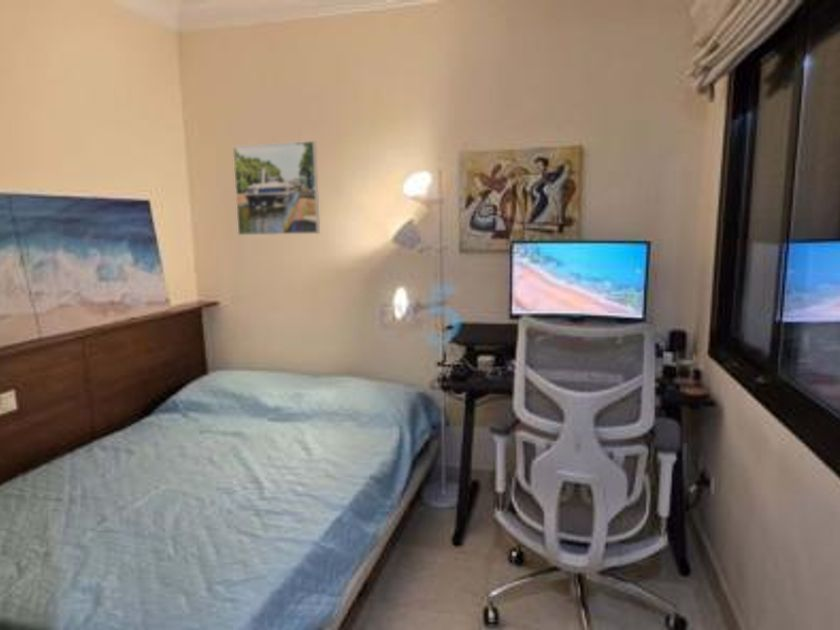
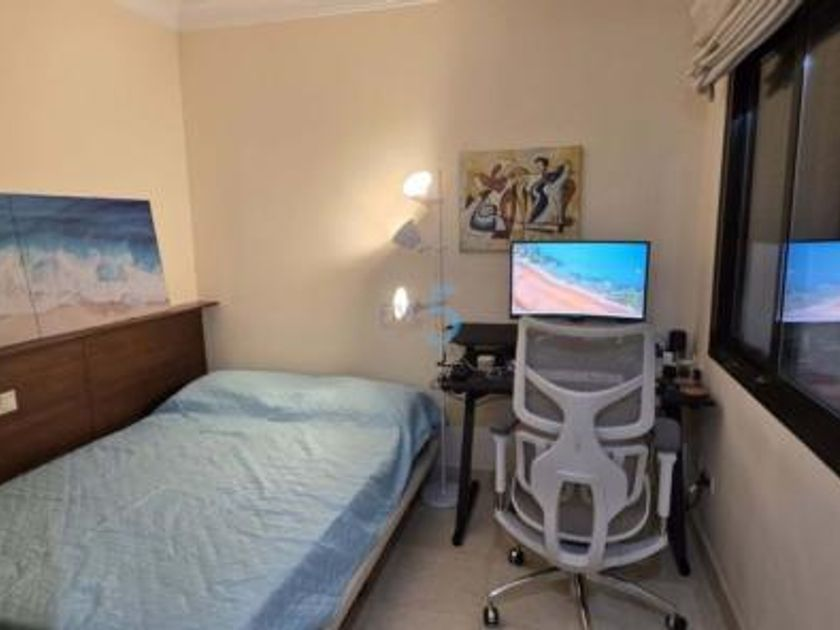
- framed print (276, 189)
